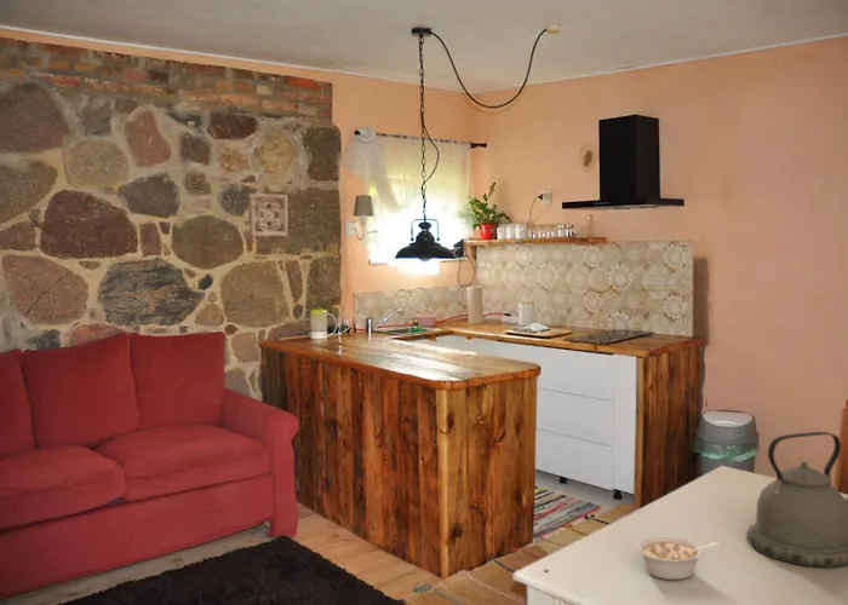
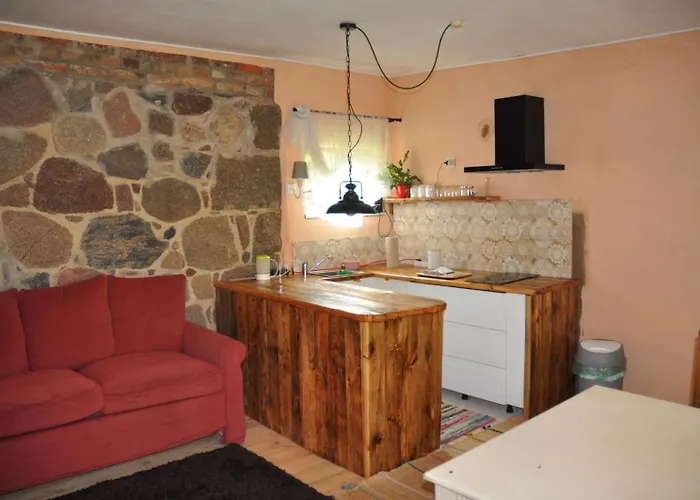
- legume (671, 555)
- wall ornament (268, 215)
- kettle (807, 489)
